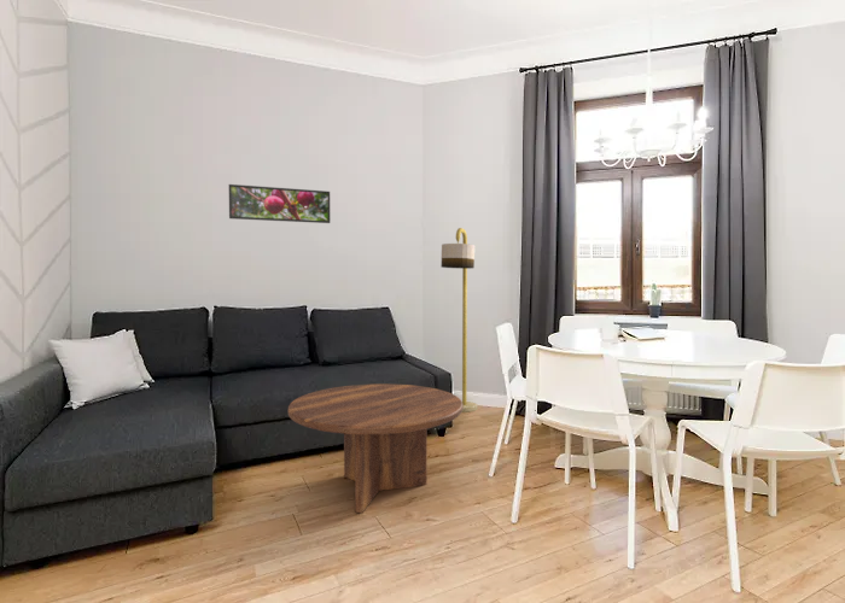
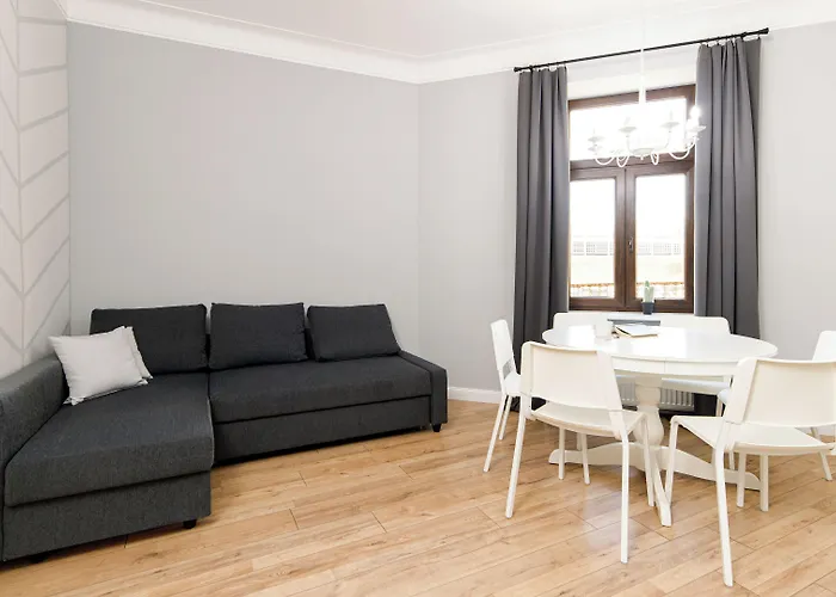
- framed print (281, 204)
- floor lamp (462, 320)
- coffee table (377, 445)
